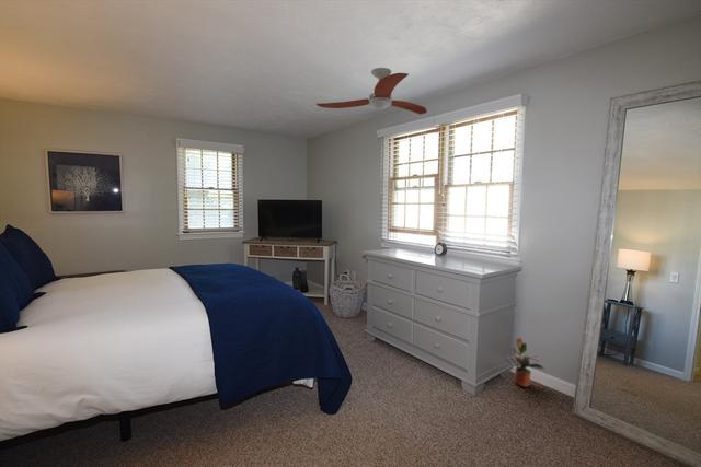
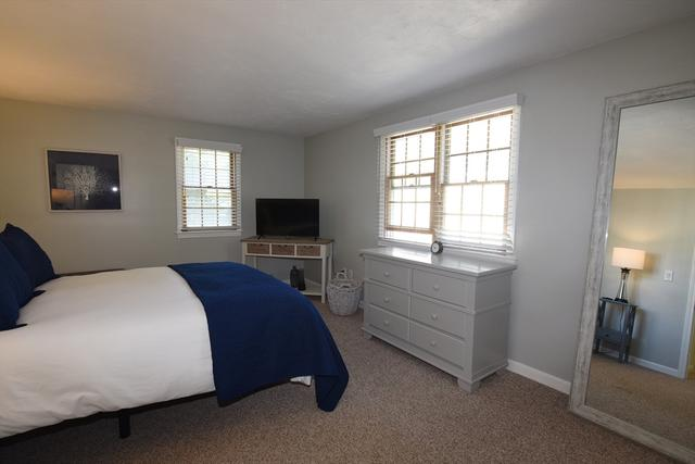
- ceiling fan (375, 87)
- potted plant (521, 363)
